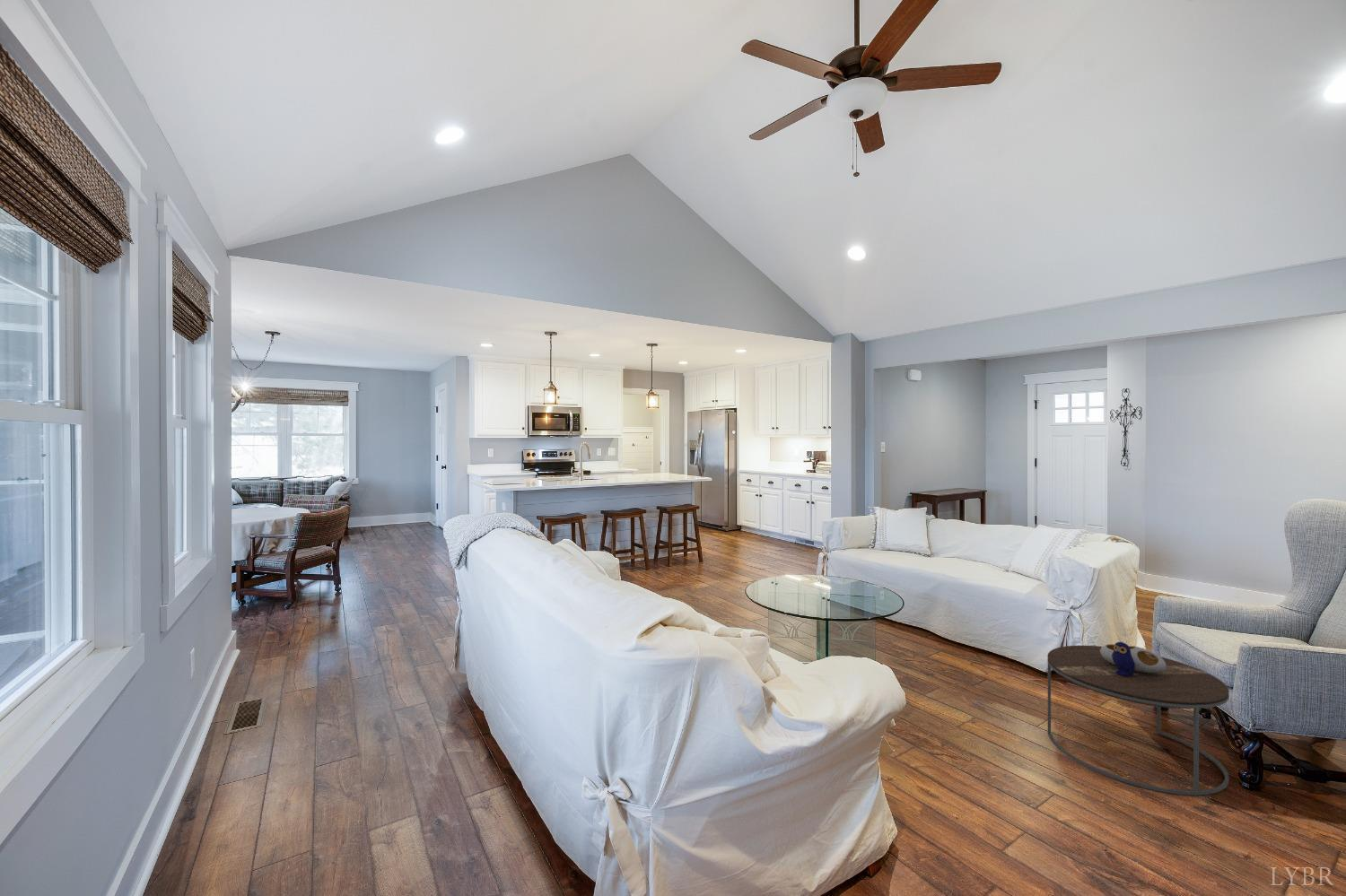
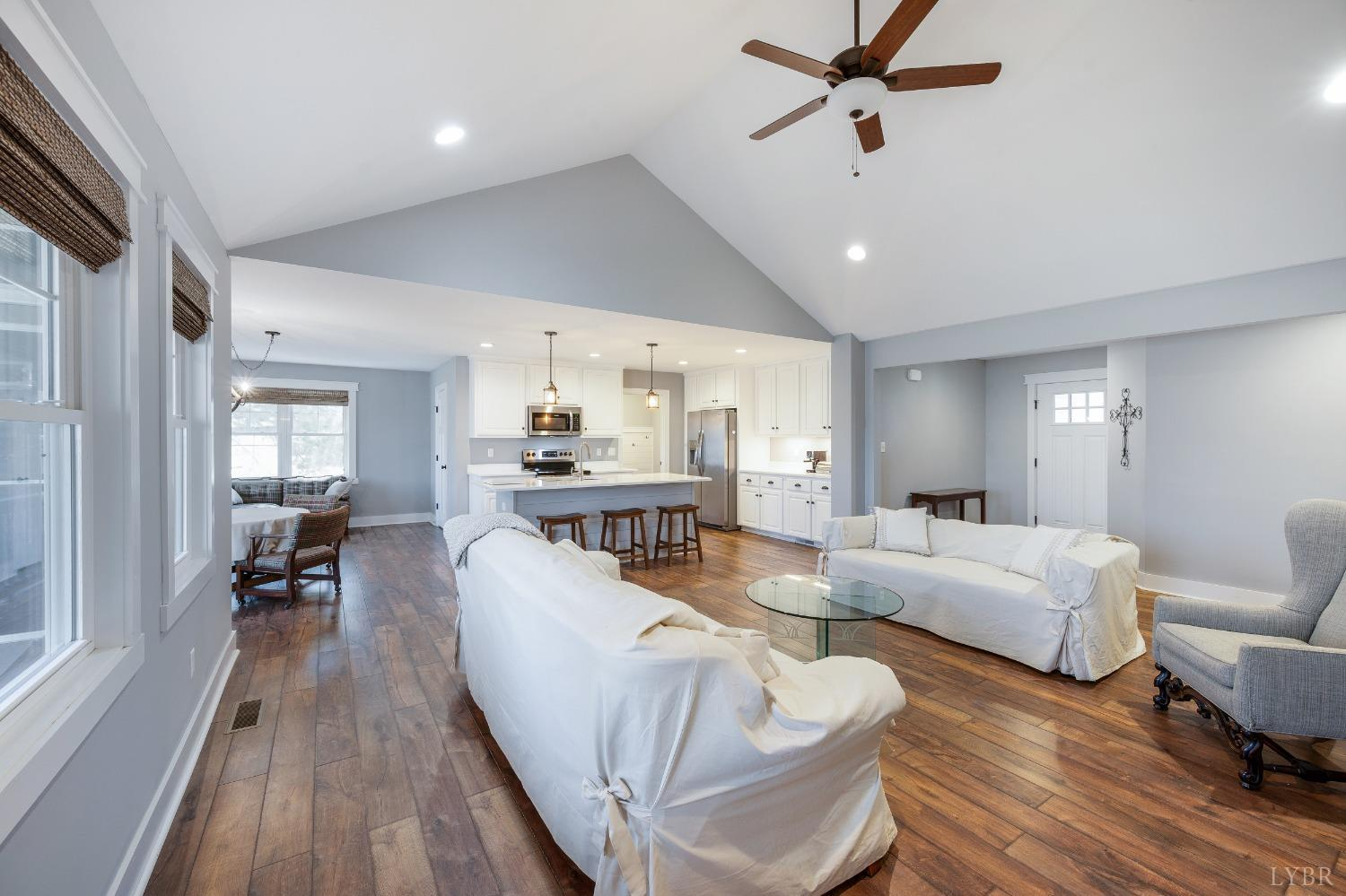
- side table (1131, 694)
